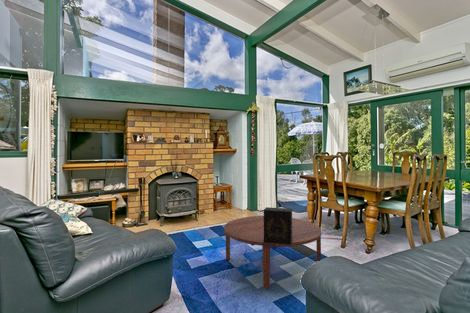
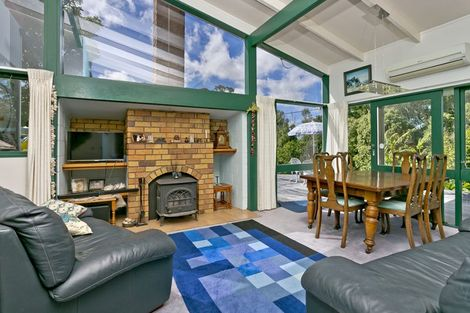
- coffee table (271, 245)
- decorative box (278, 224)
